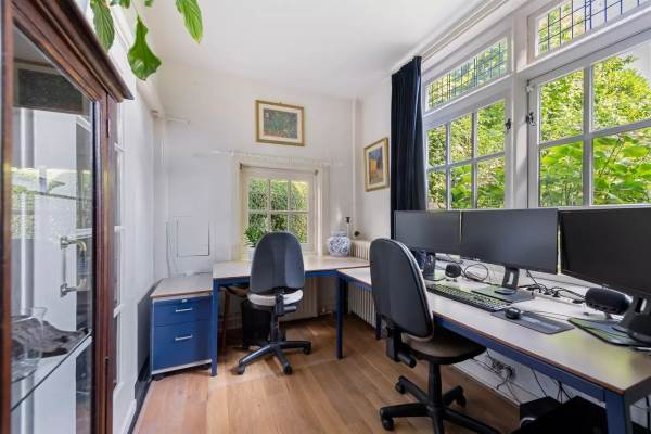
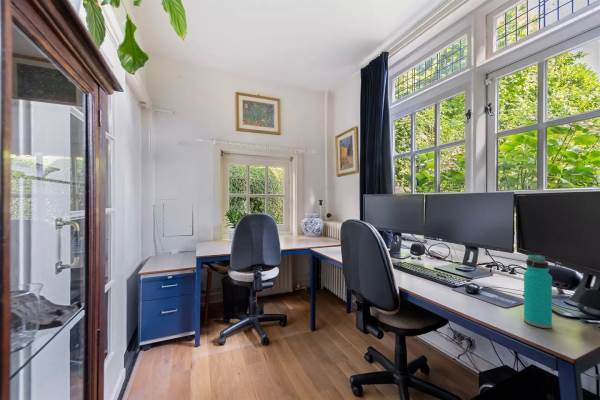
+ water bottle (537, 289)
